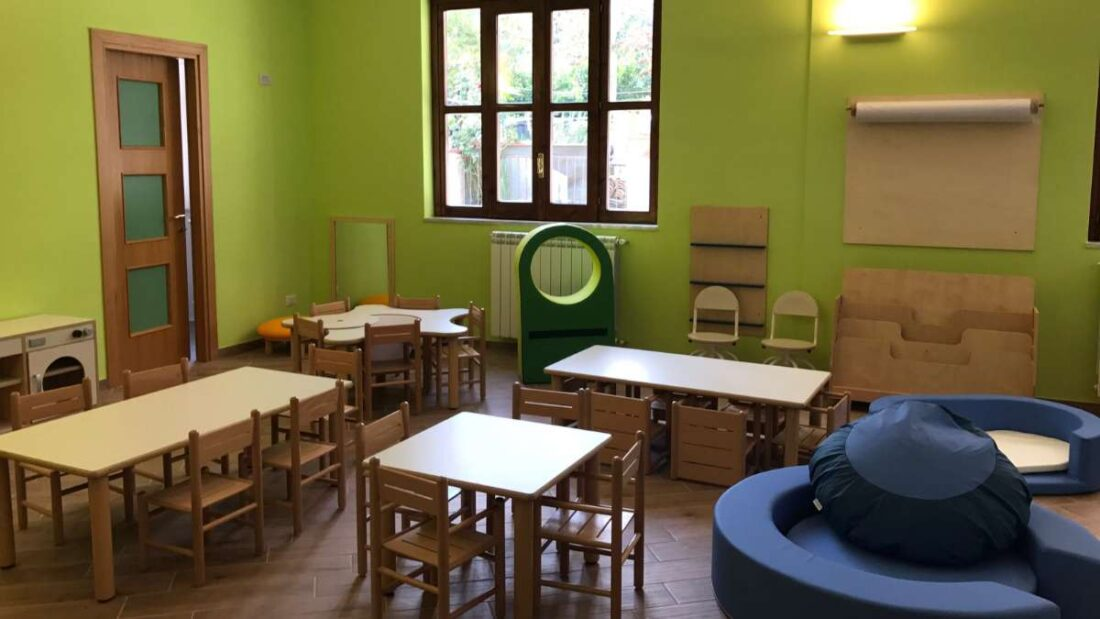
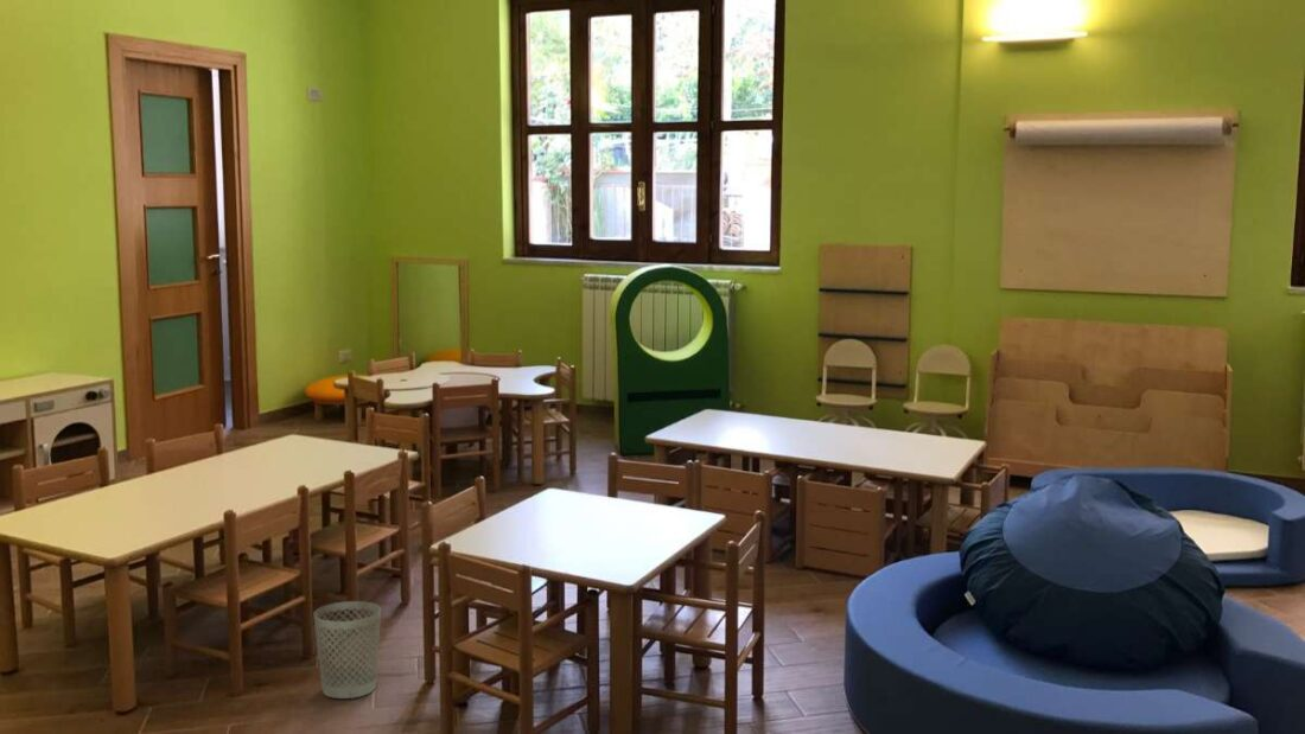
+ wastebasket (348, 650)
